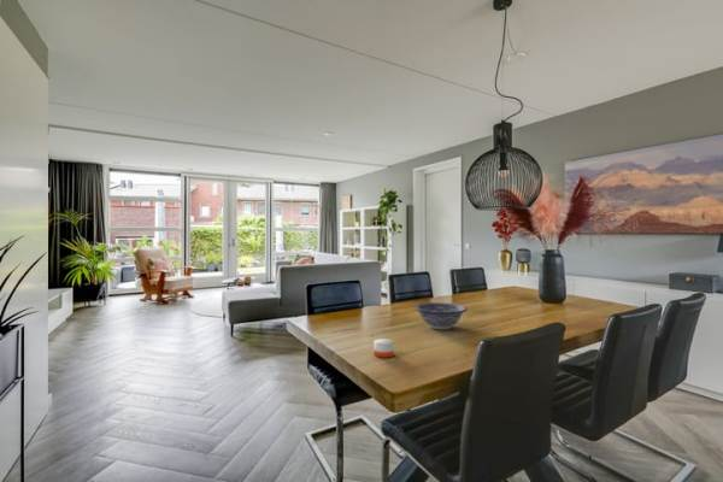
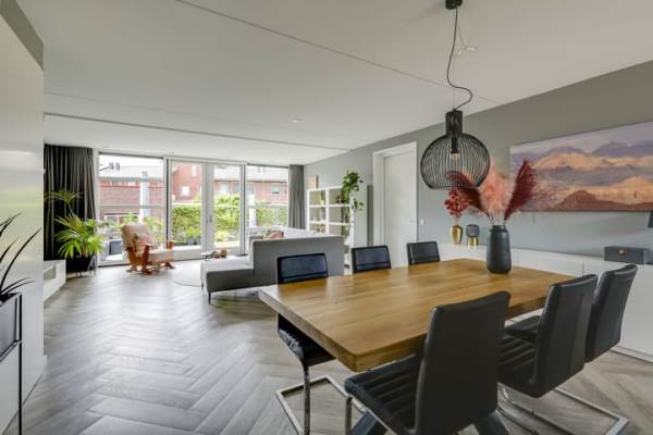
- decorative bowl (440, 317)
- candle (383, 340)
